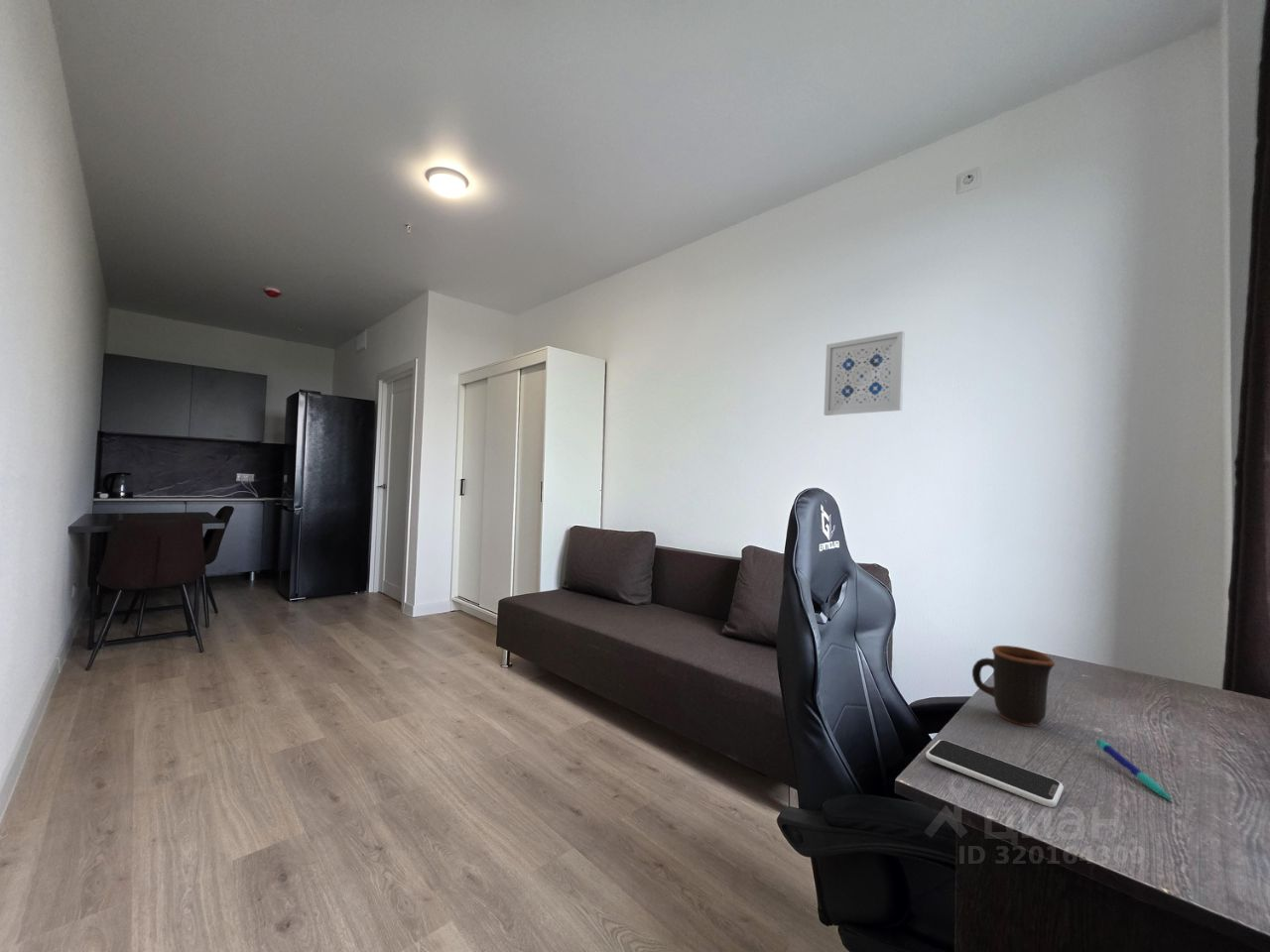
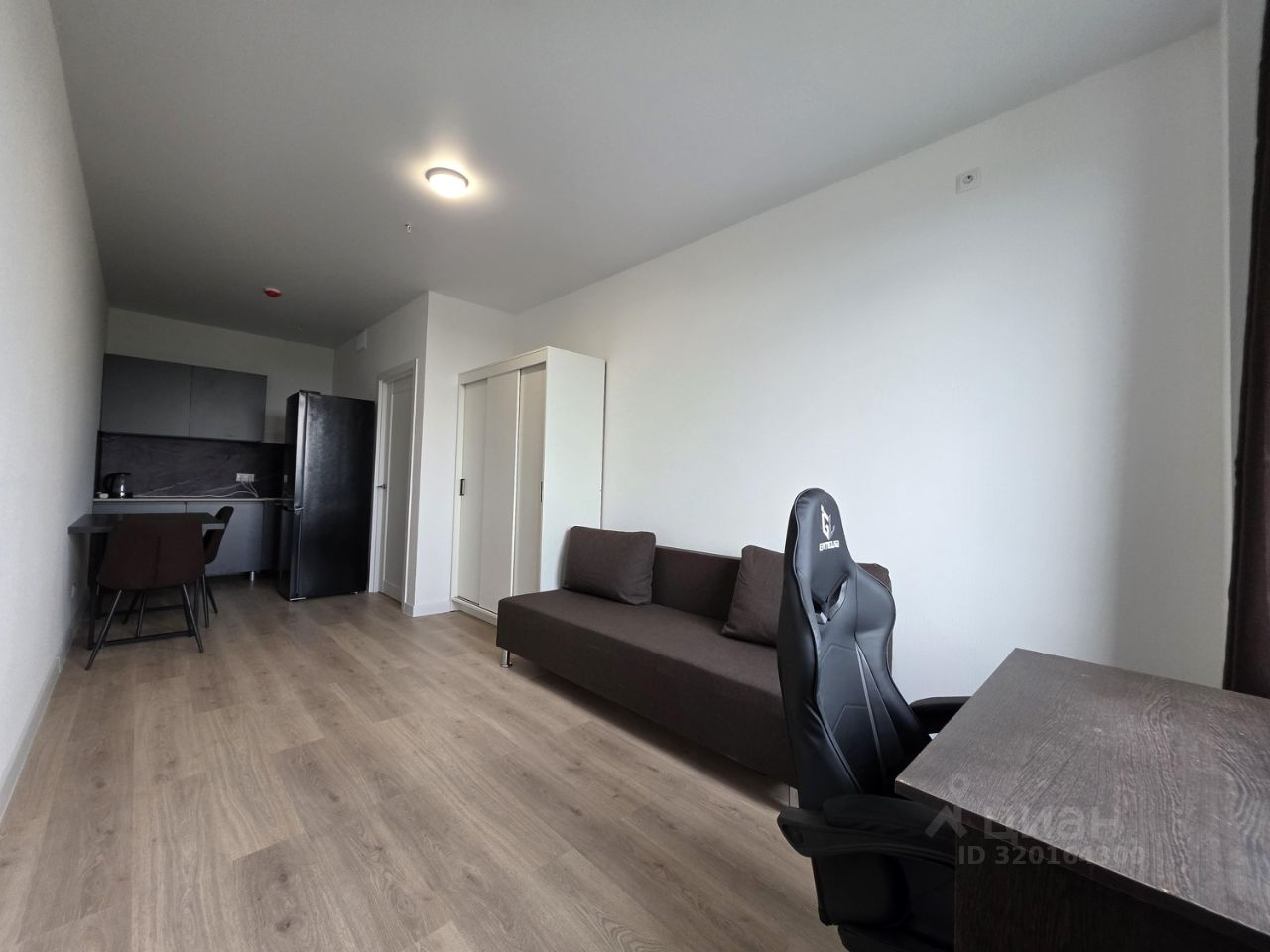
- wall art (862, 375)
- mug (1009, 681)
- smartphone (990, 770)
- pen (1131, 768)
